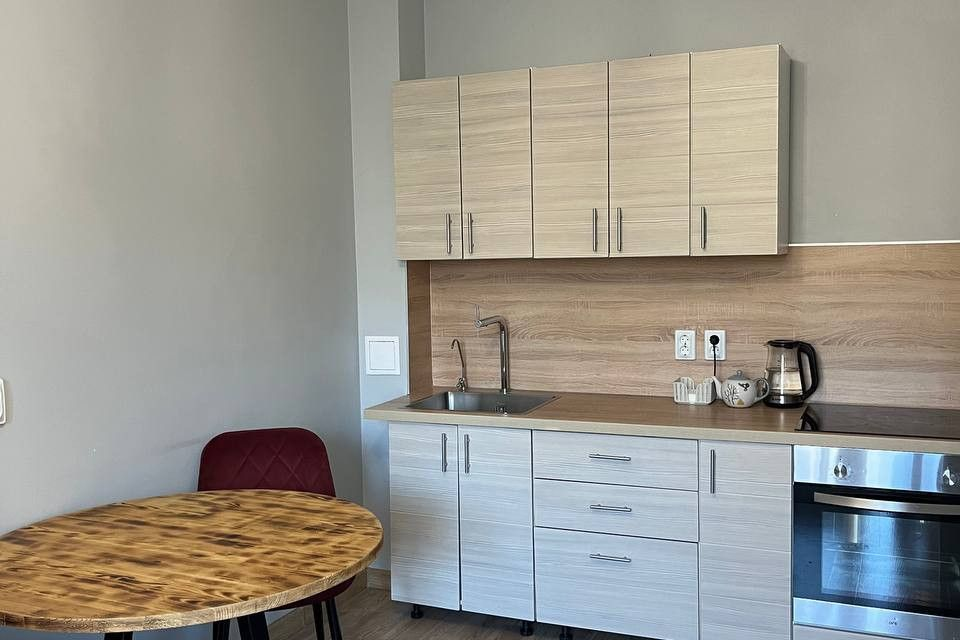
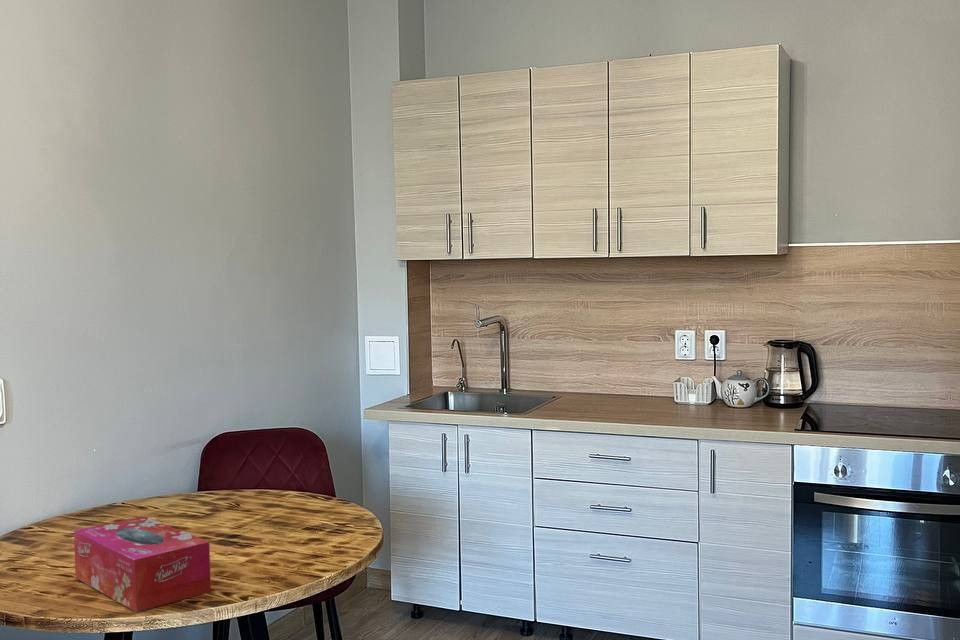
+ tissue box (140, 560)
